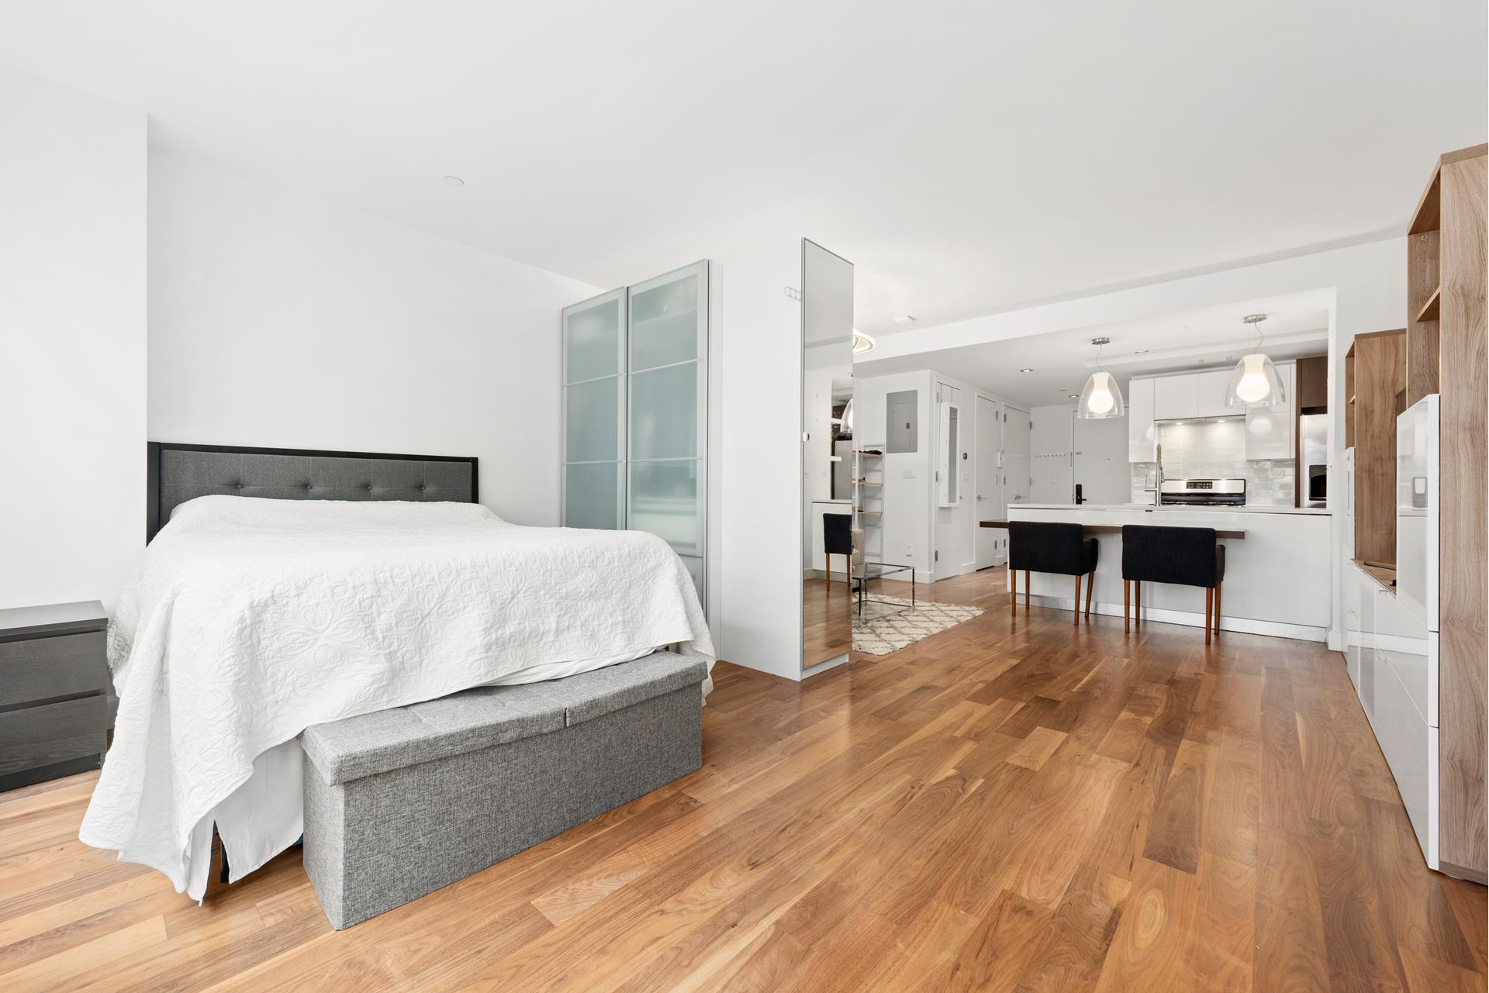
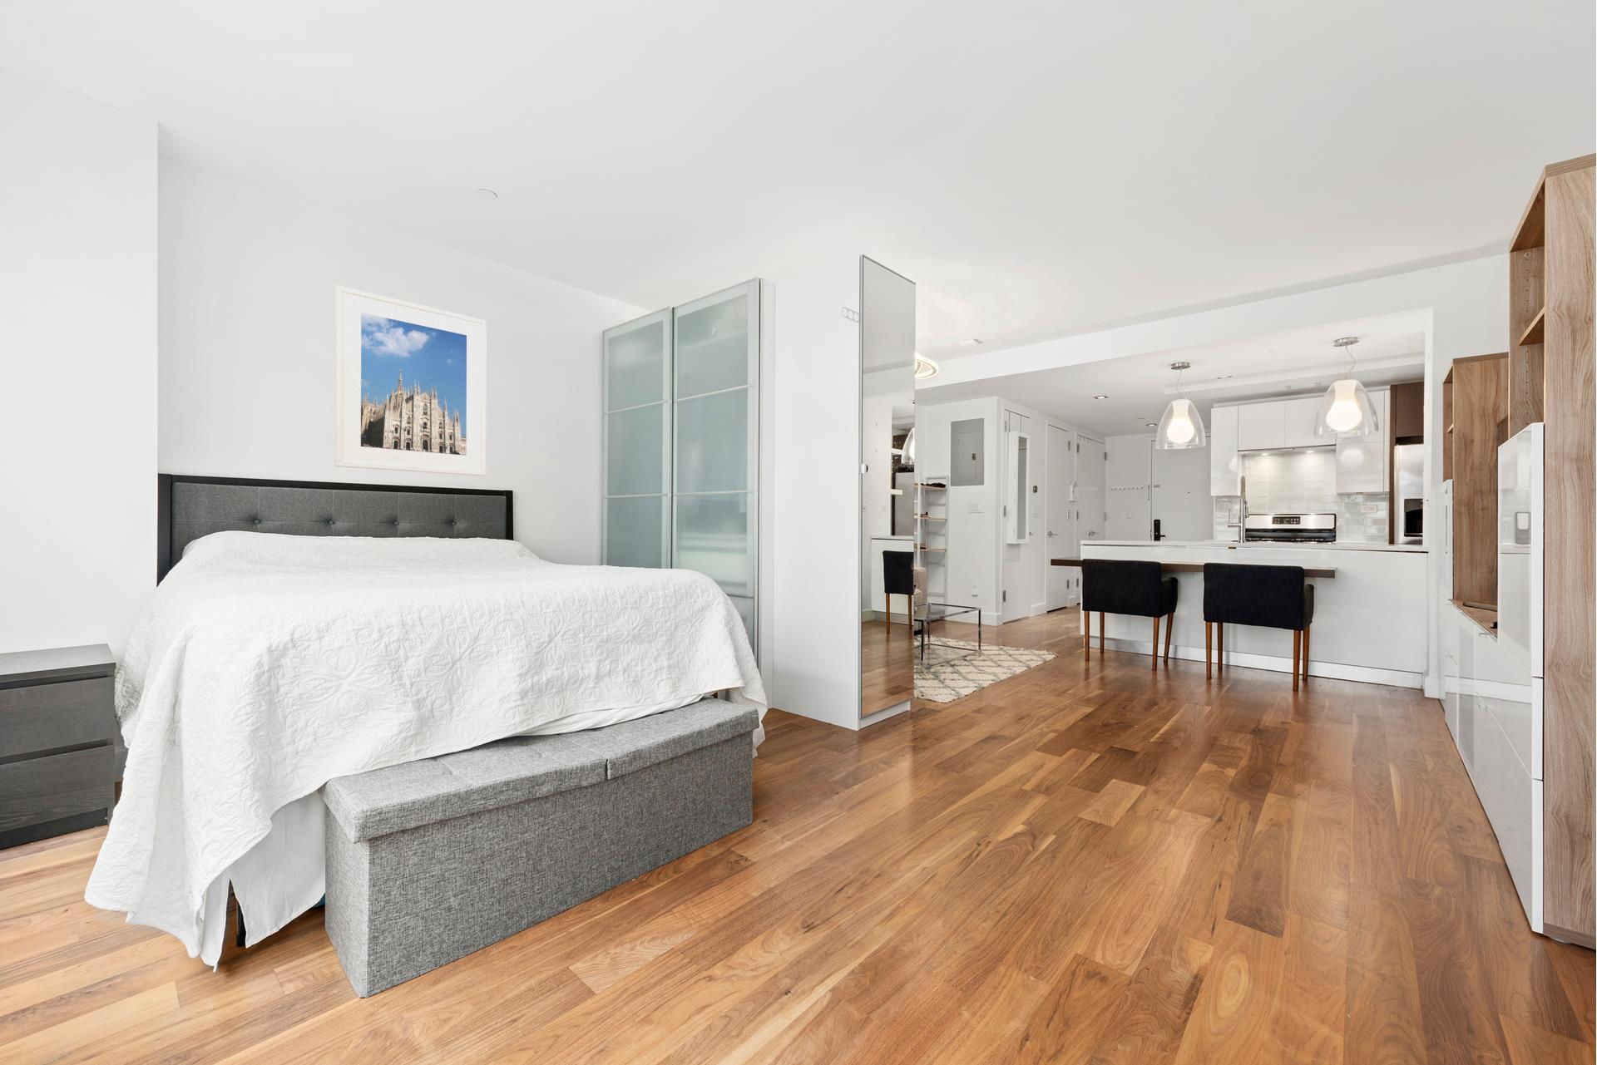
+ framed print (416, 387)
